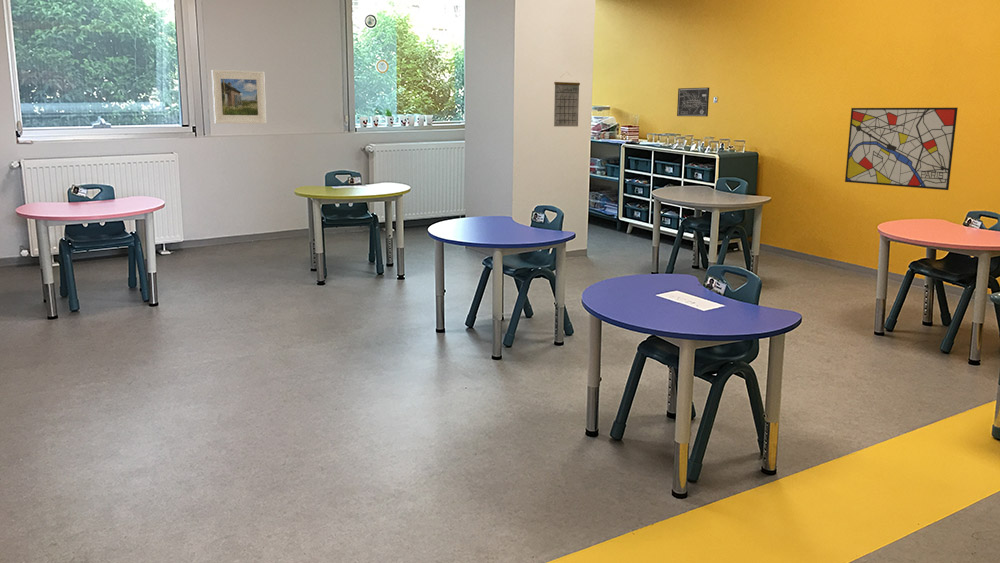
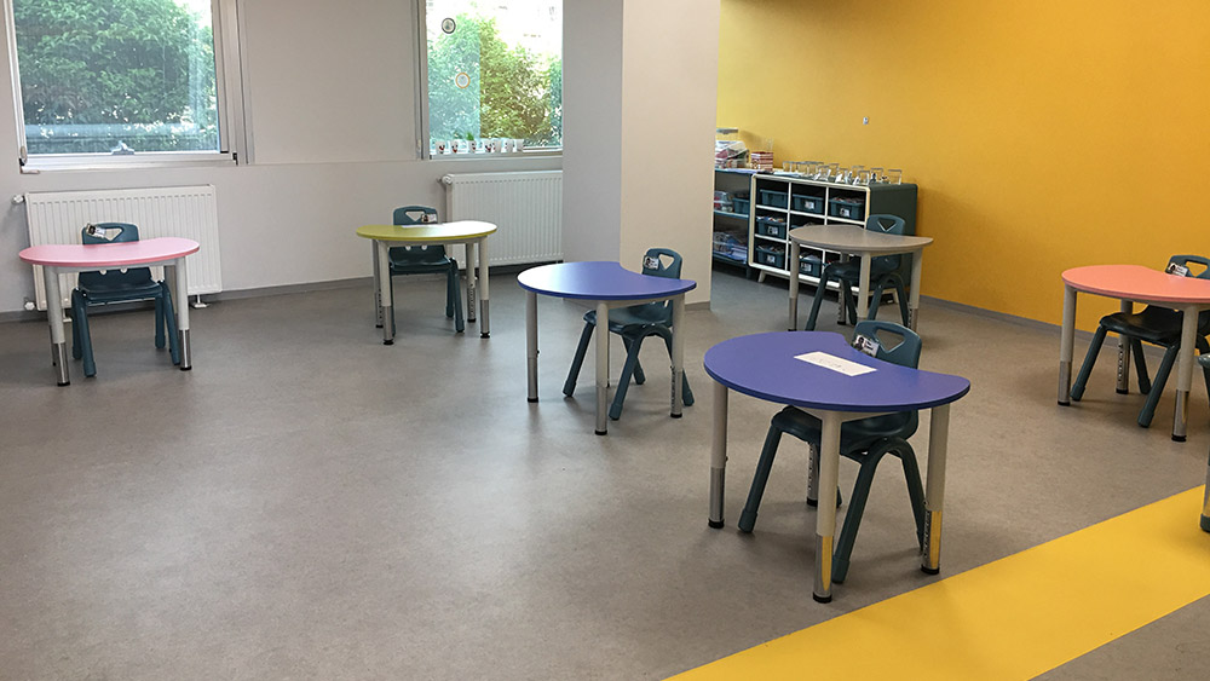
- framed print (239, 97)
- wall art (897, 147)
- calendar (566, 99)
- wall art (692, 102)
